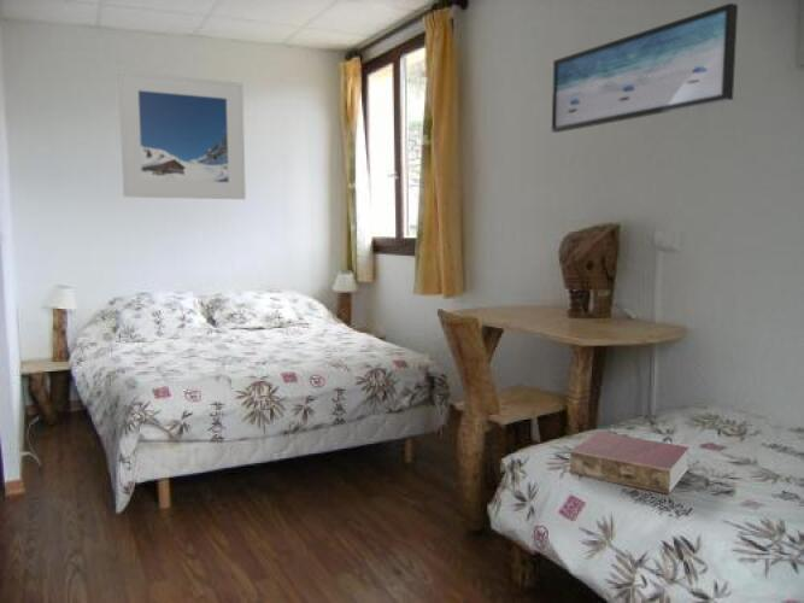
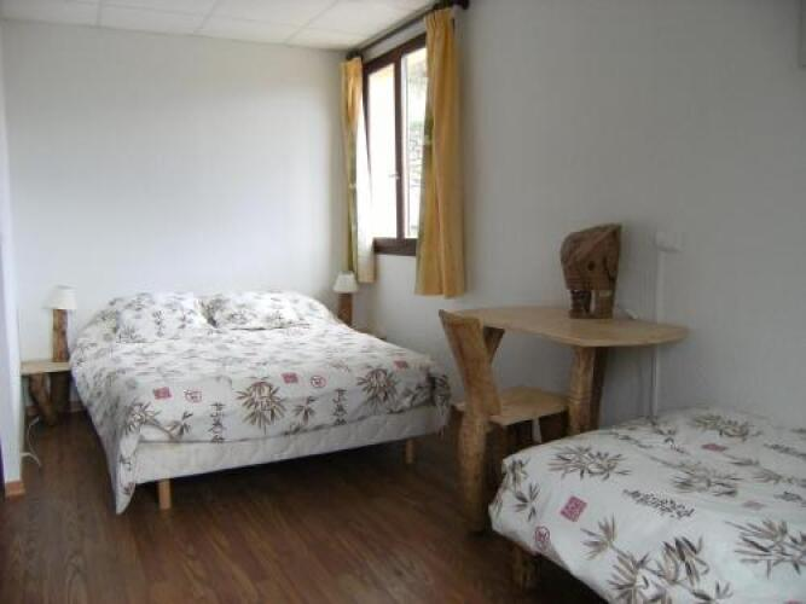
- wall art (630, 77)
- book (629, 459)
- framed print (184, 137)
